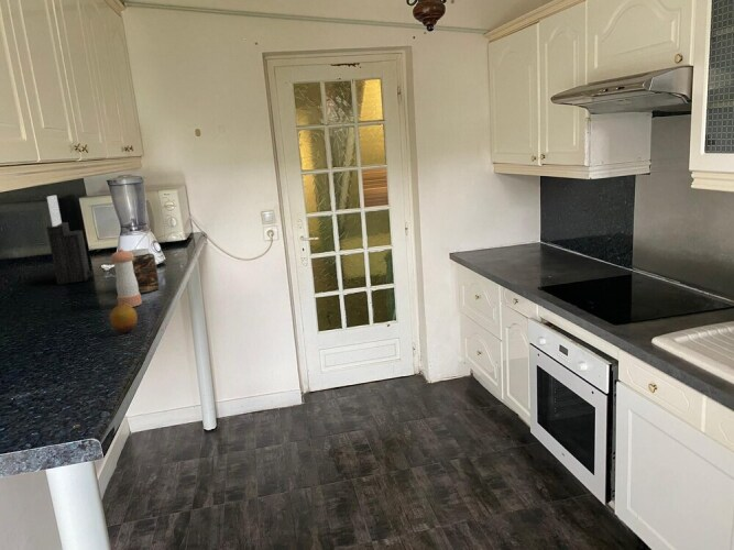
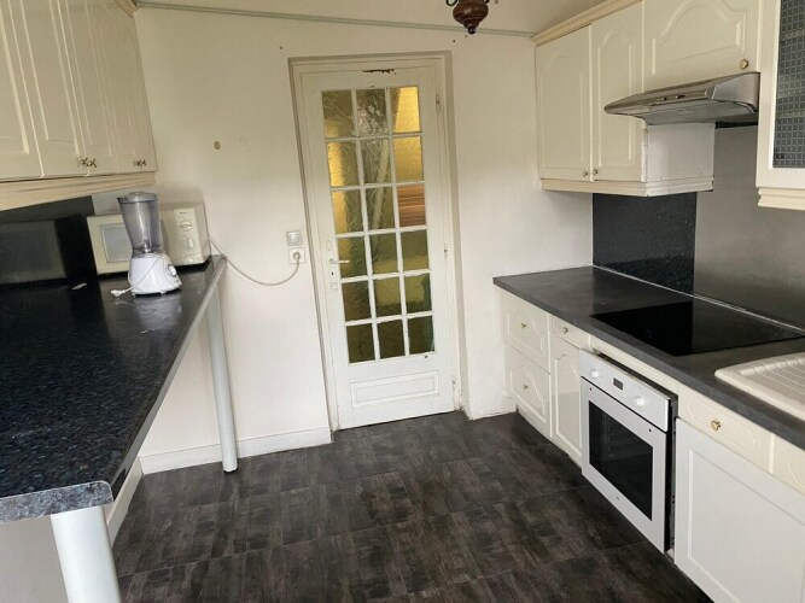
- knife block (69, 237)
- pepper shaker (125, 277)
- jar (140, 270)
- fruit (123, 318)
